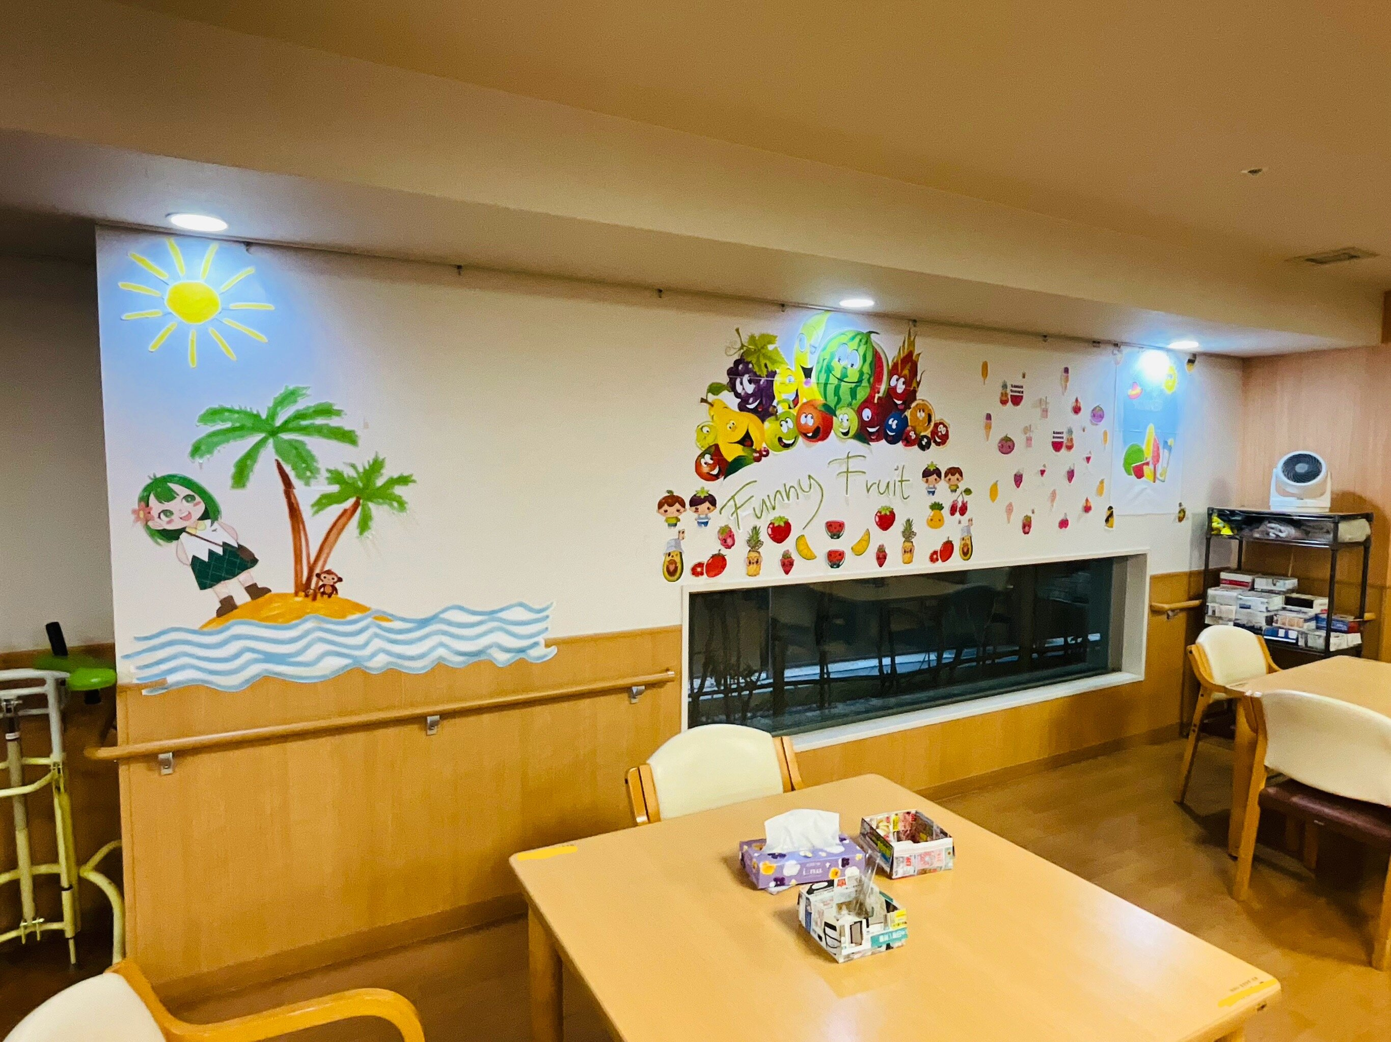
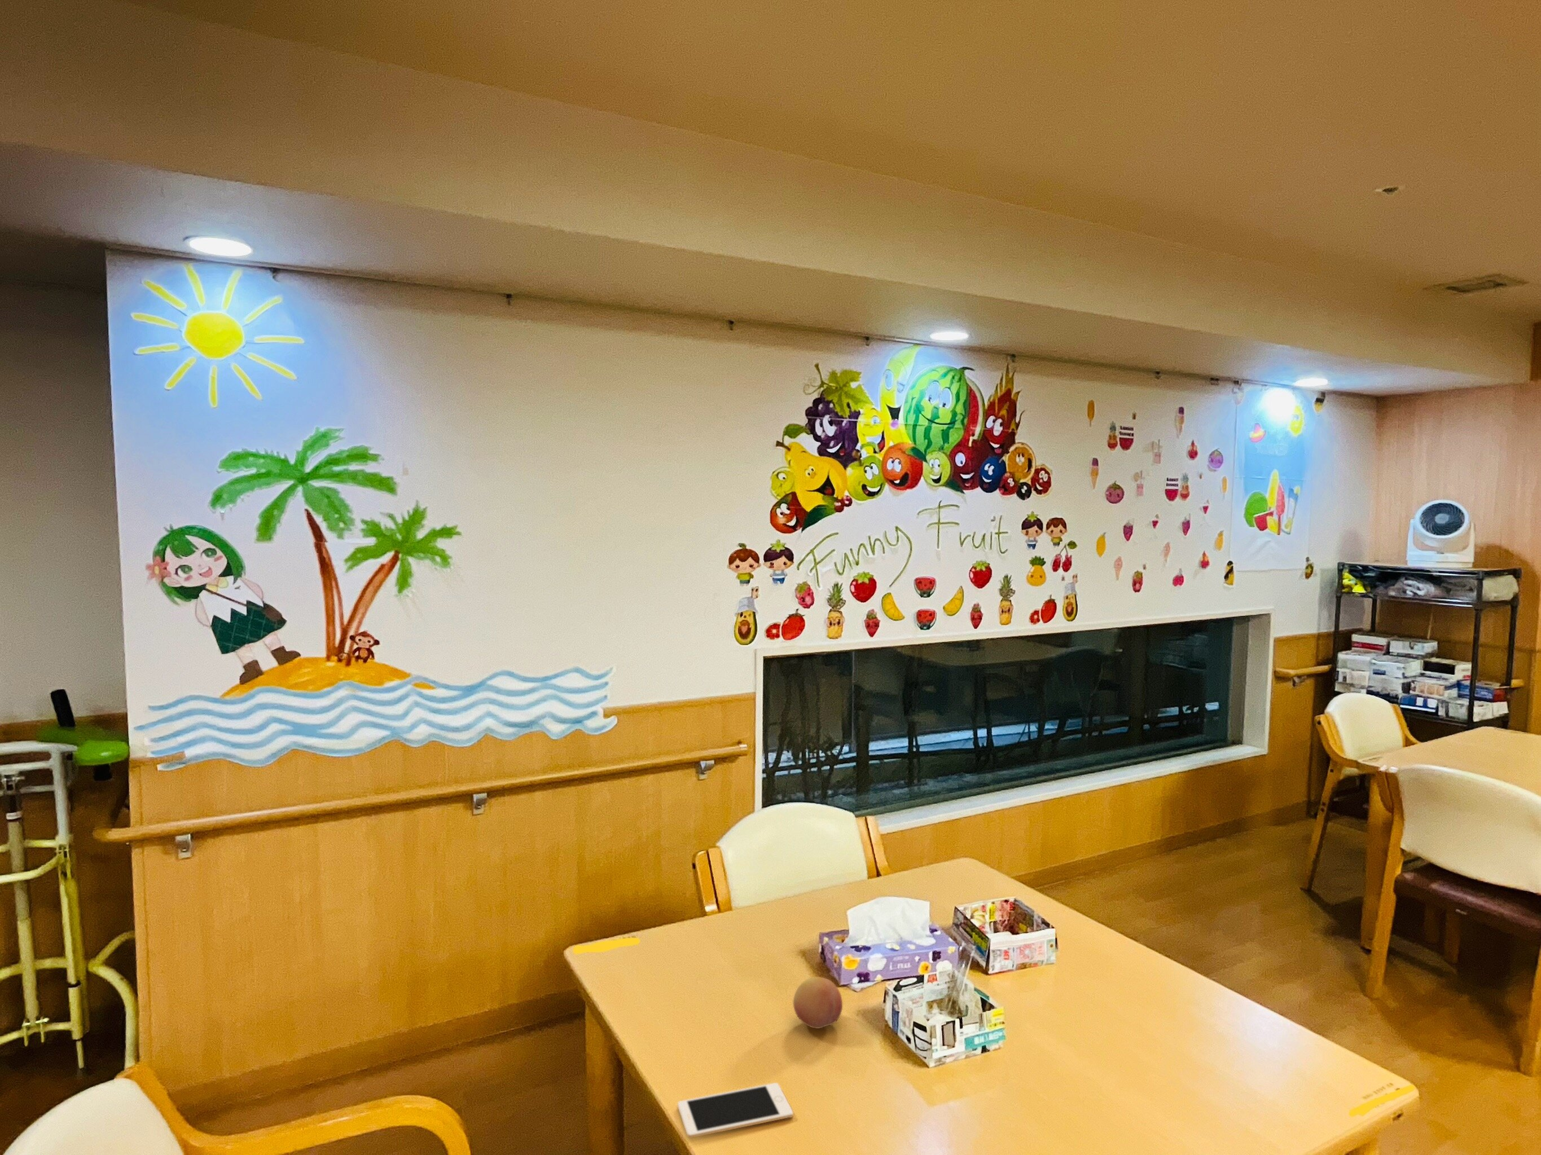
+ fruit (819, 1002)
+ cell phone (734, 1109)
